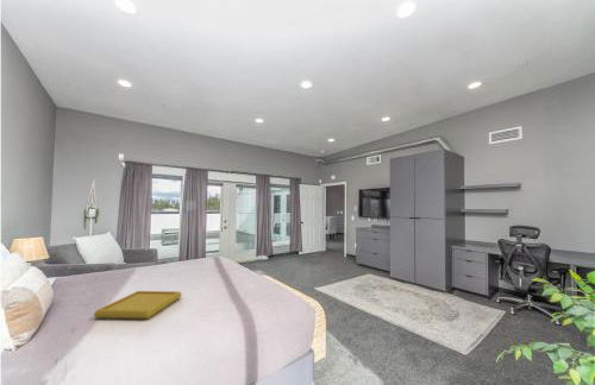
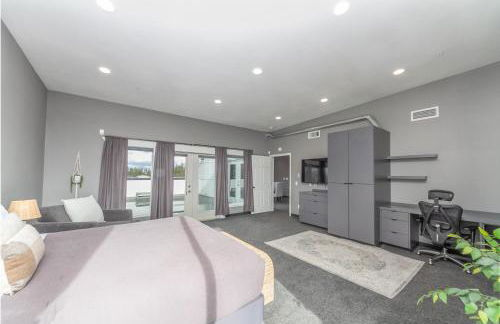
- serving tray (142, 303)
